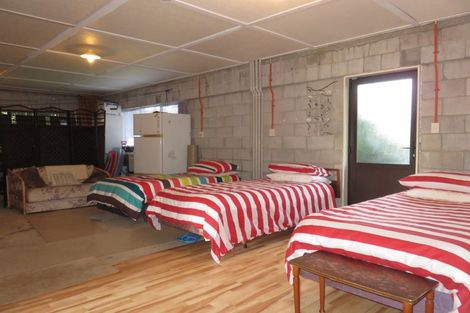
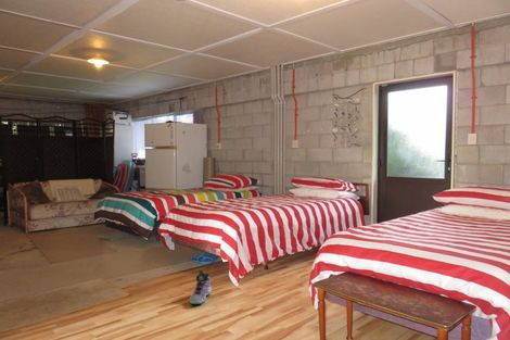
+ sneaker (200, 285)
